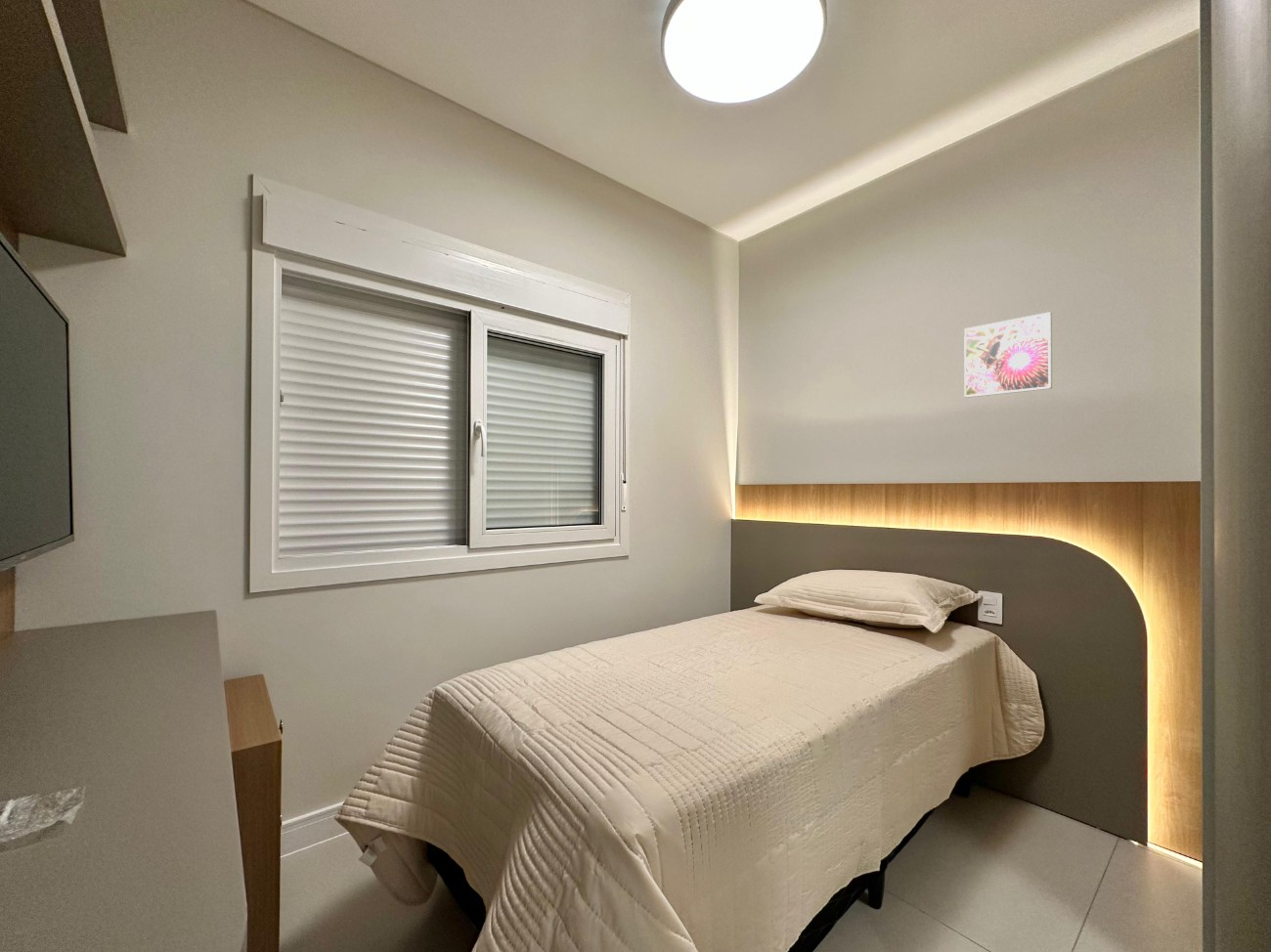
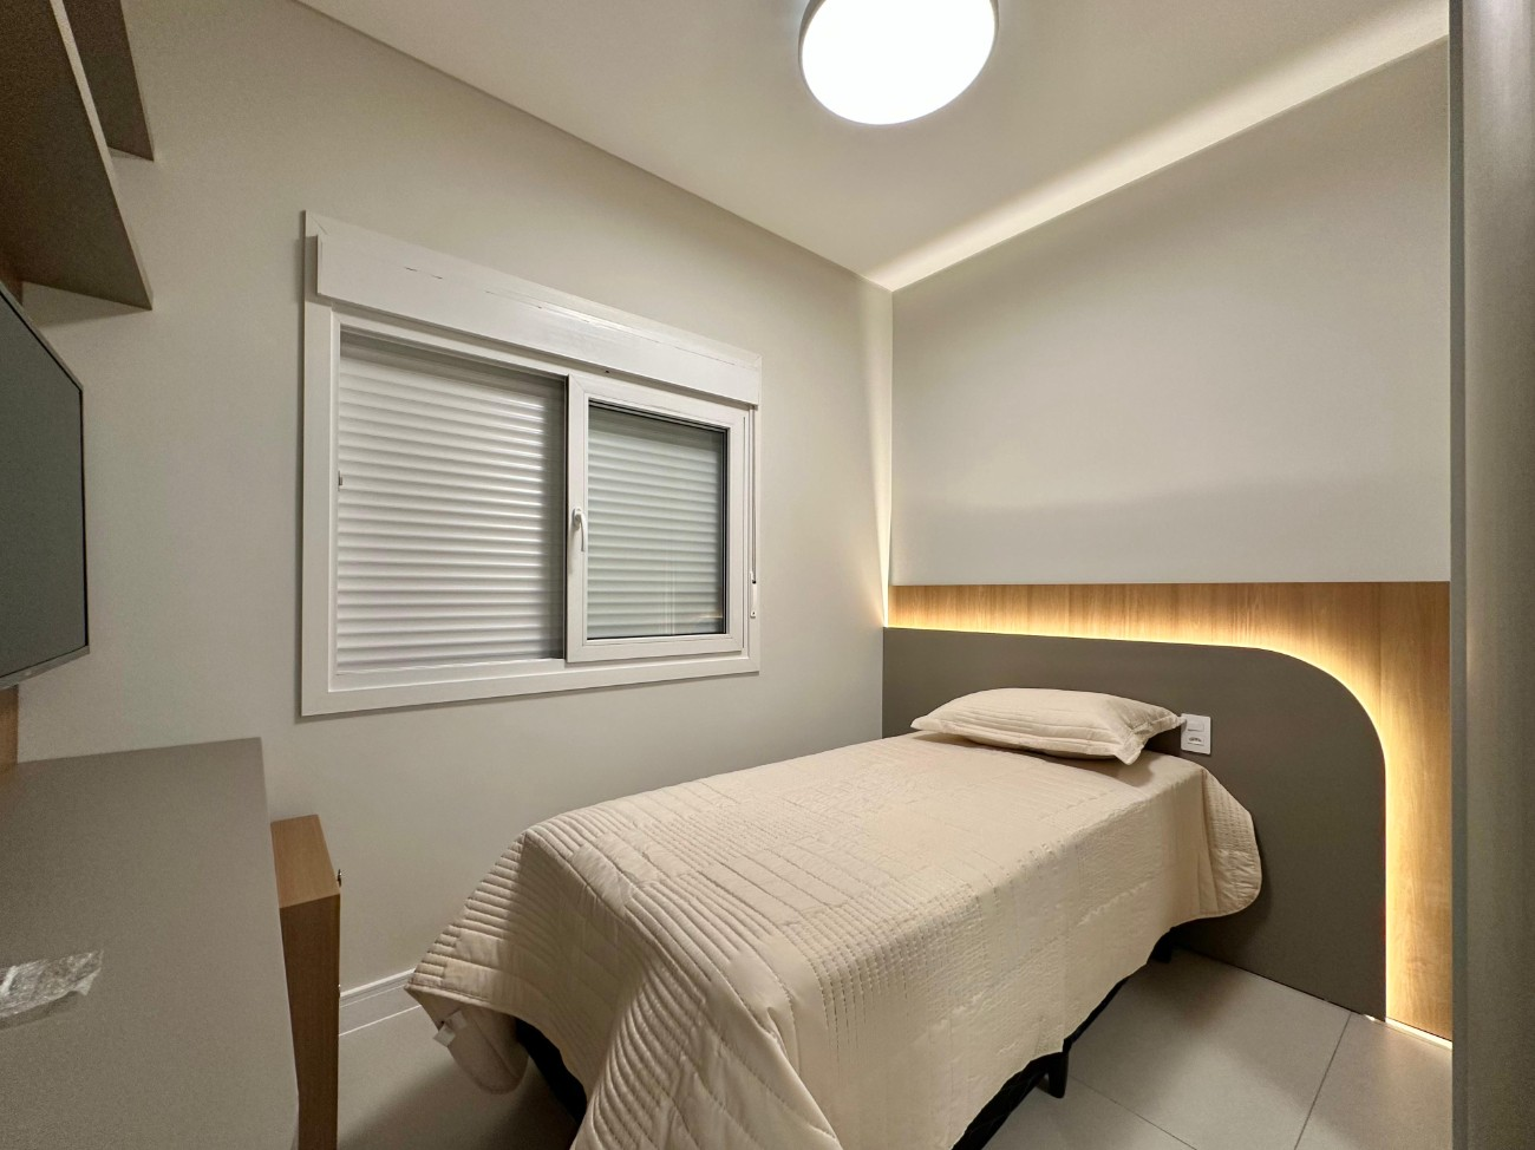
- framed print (1006, 357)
